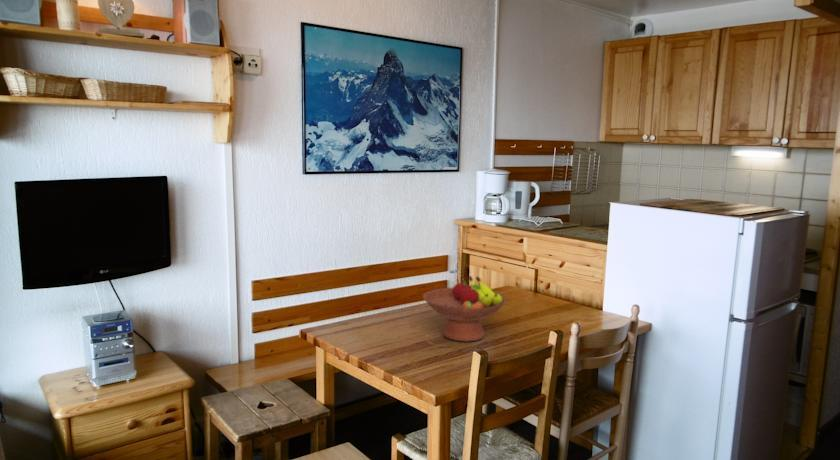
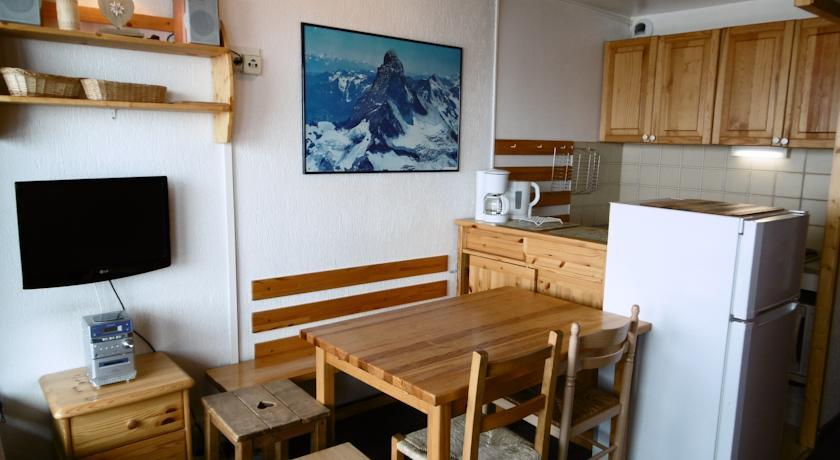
- fruit bowl (464, 309)
